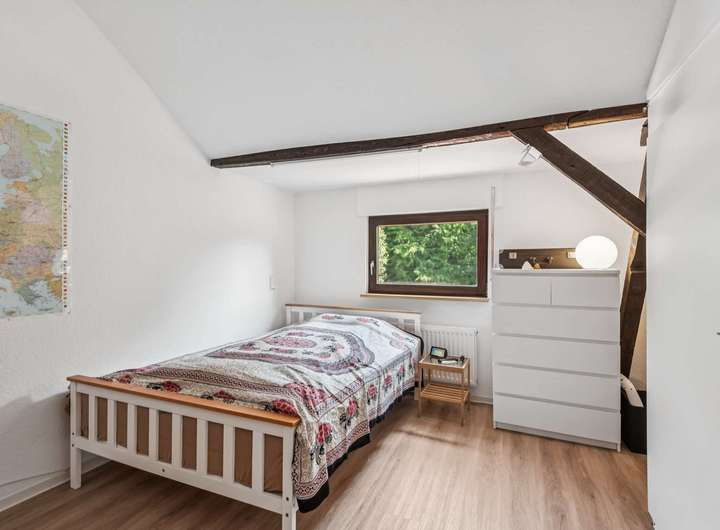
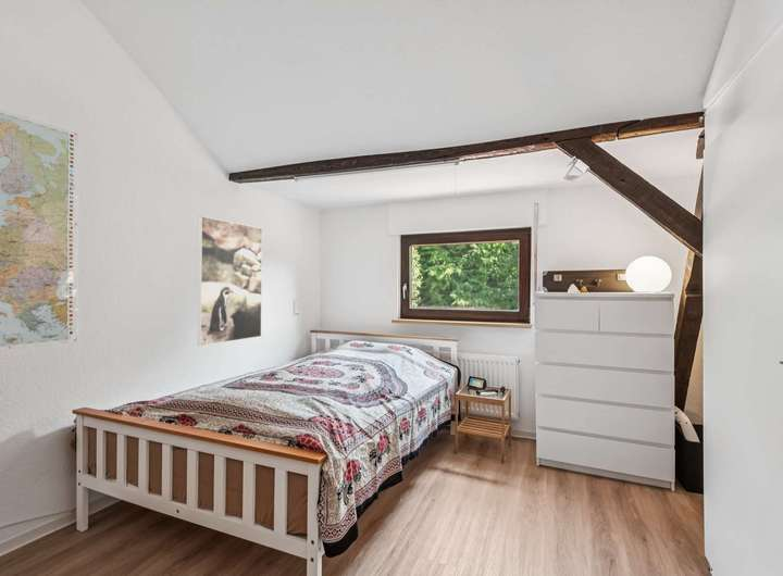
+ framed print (232, 281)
